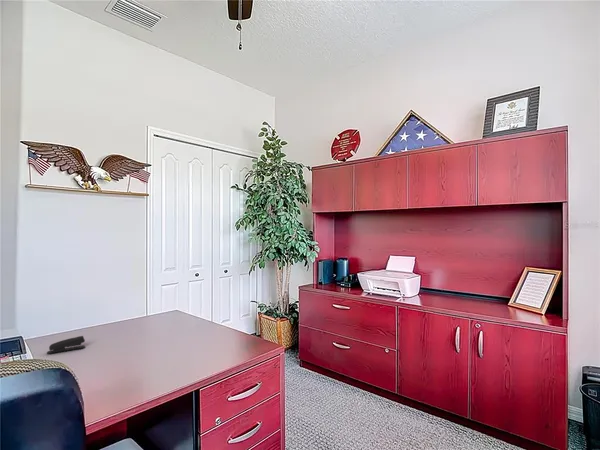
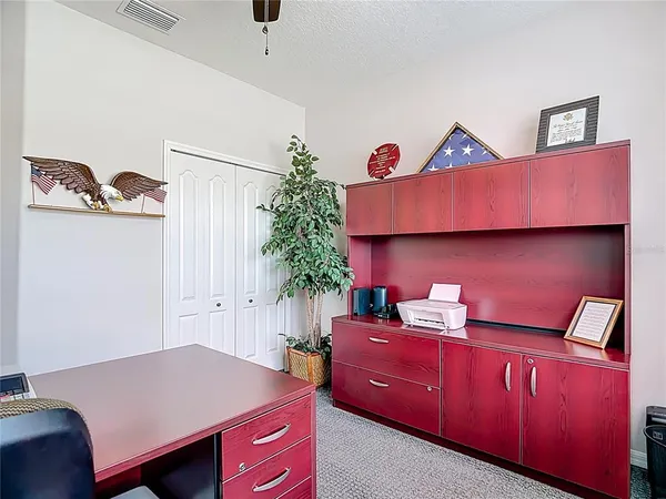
- stapler (66, 344)
